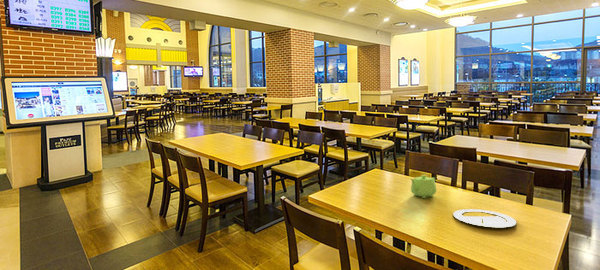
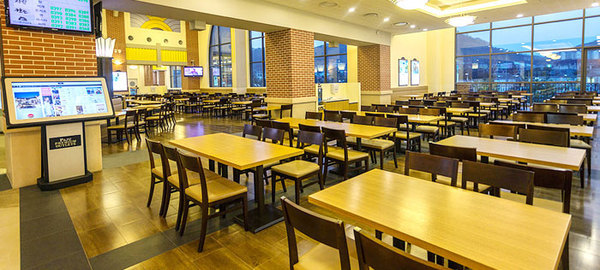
- plate (483, 218)
- teapot (422, 185)
